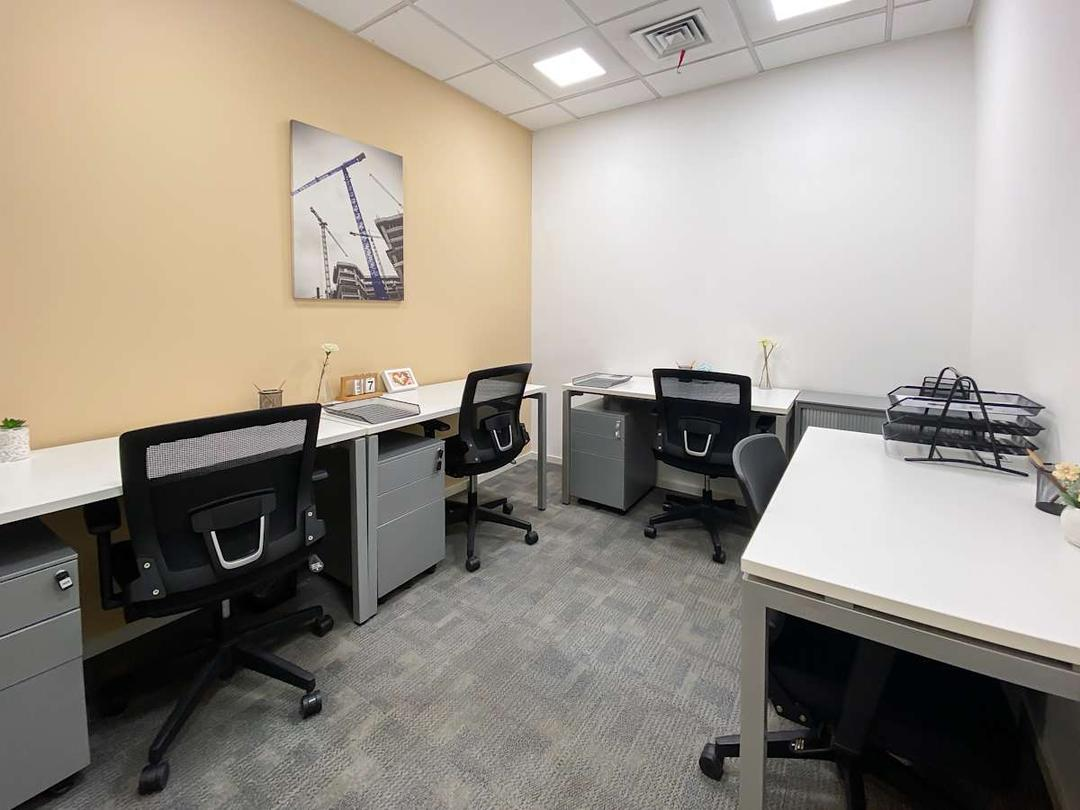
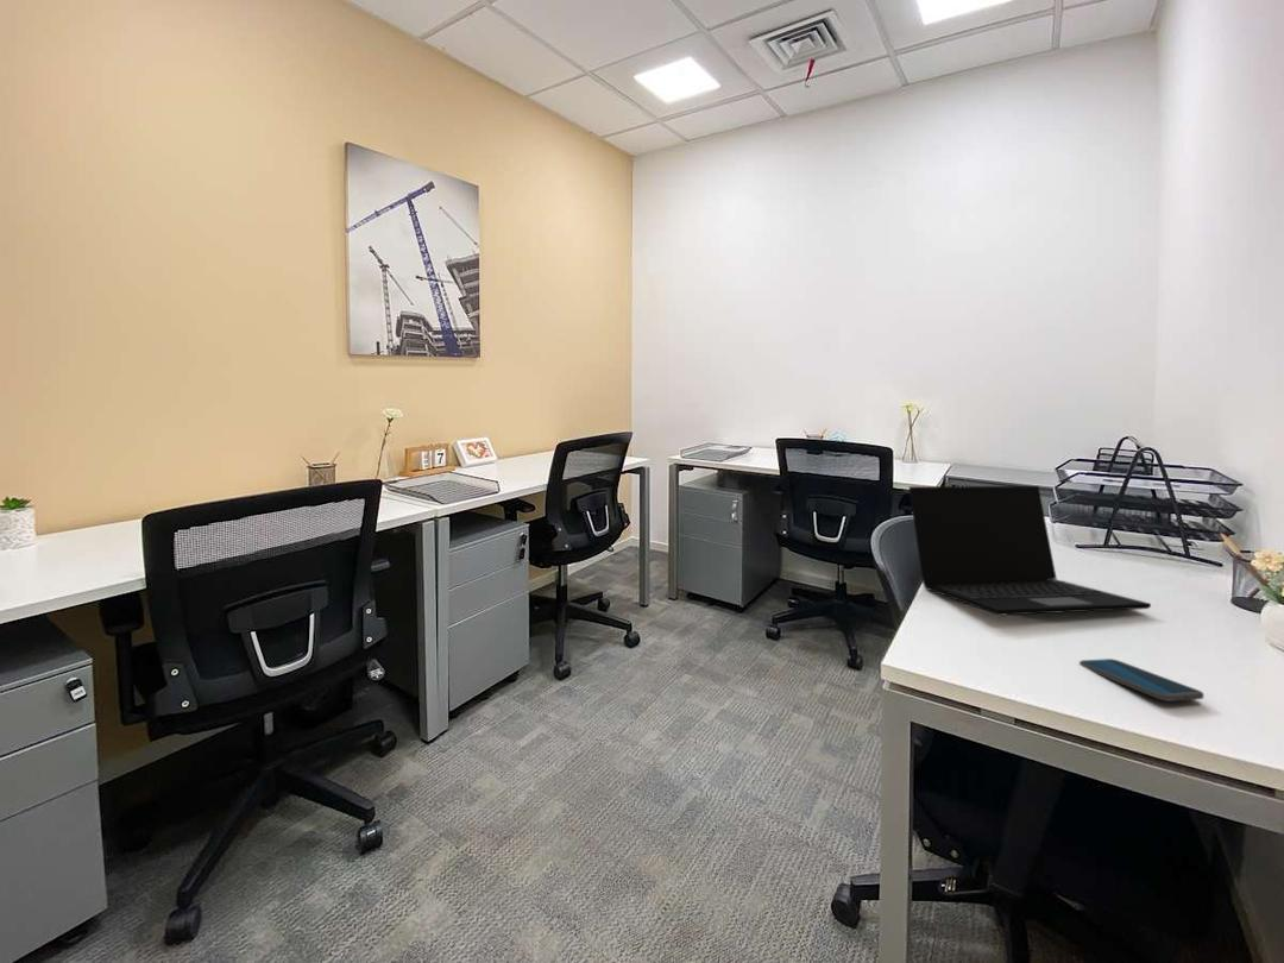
+ smartphone (1137, 678)
+ laptop (1019, 542)
